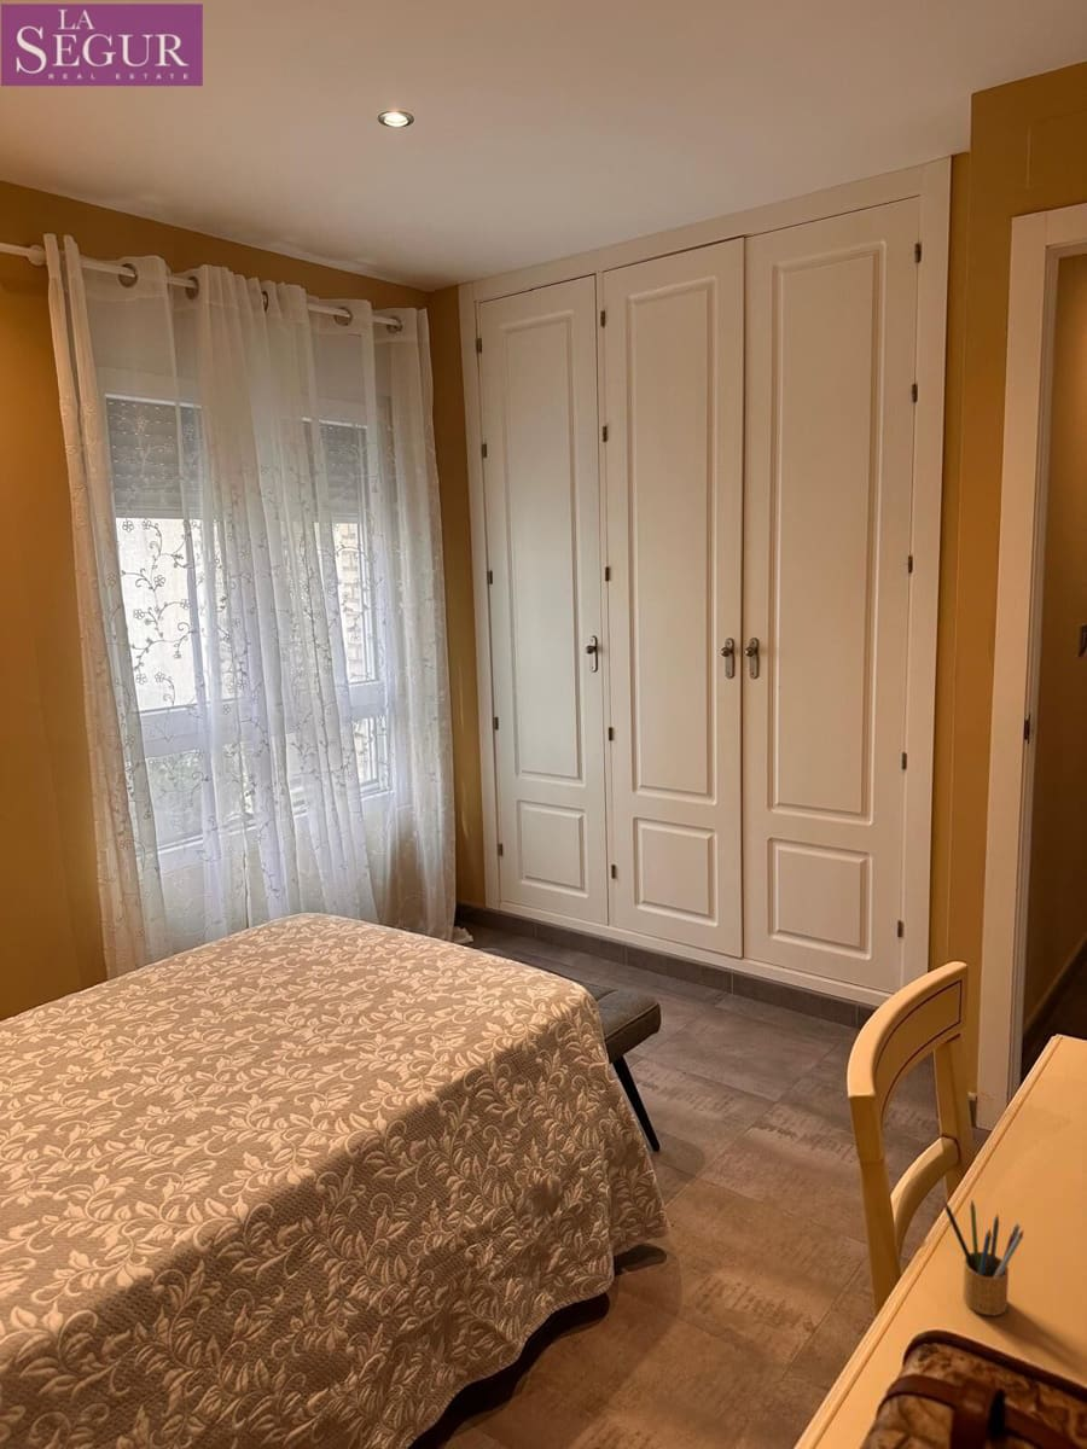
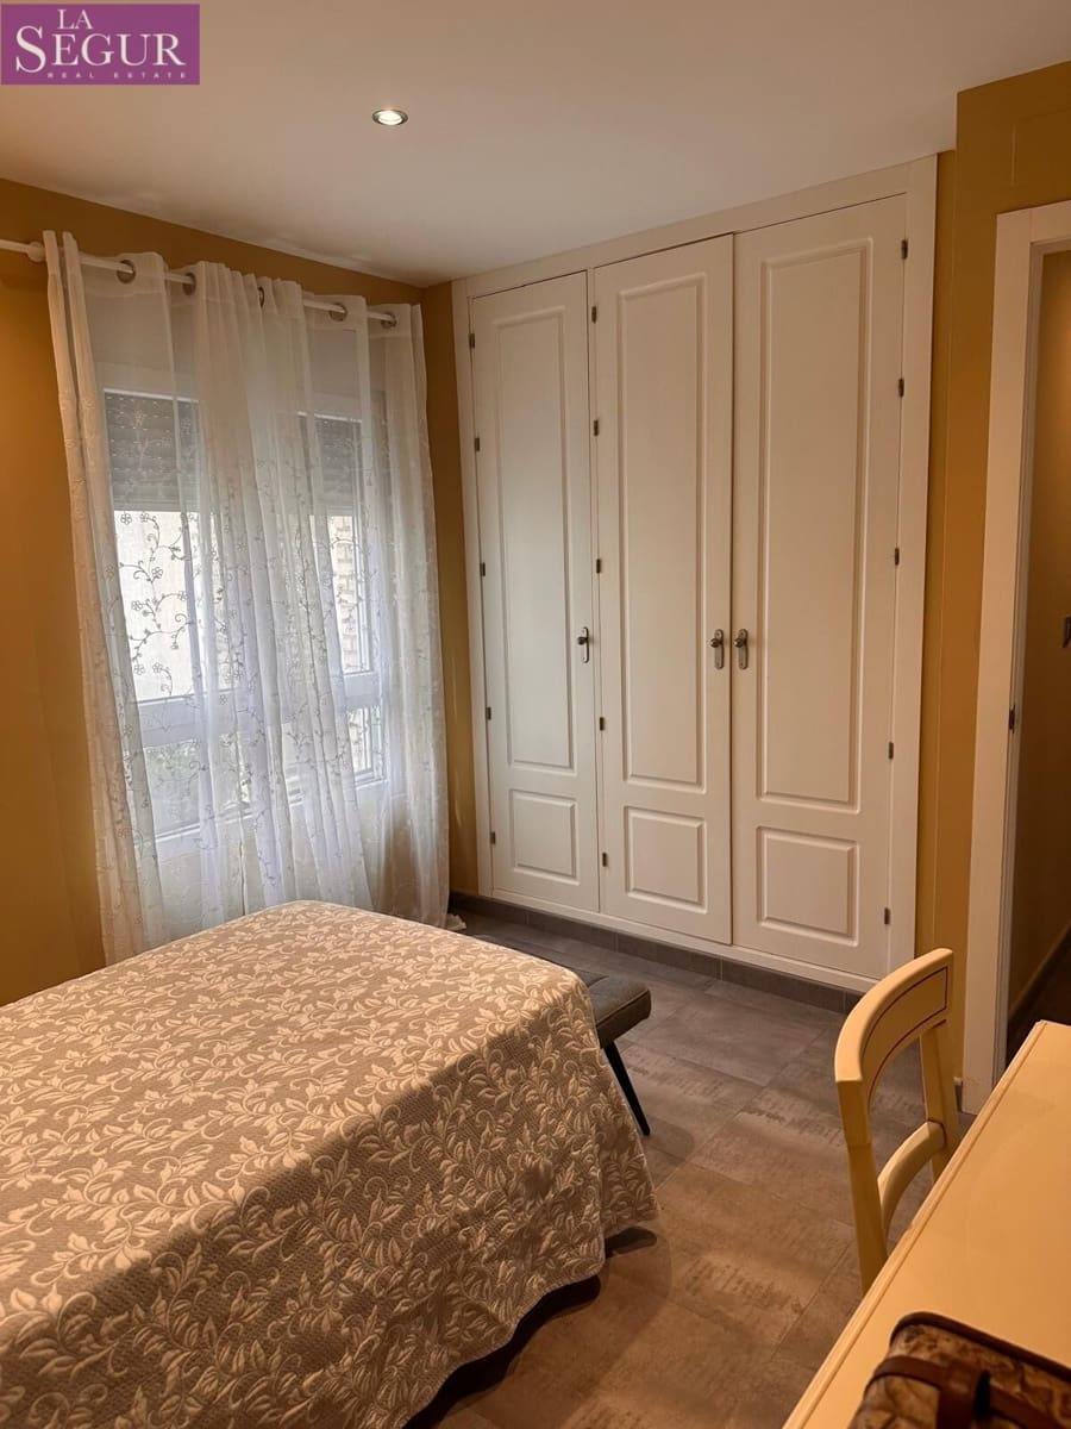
- pencil box (982, 1255)
